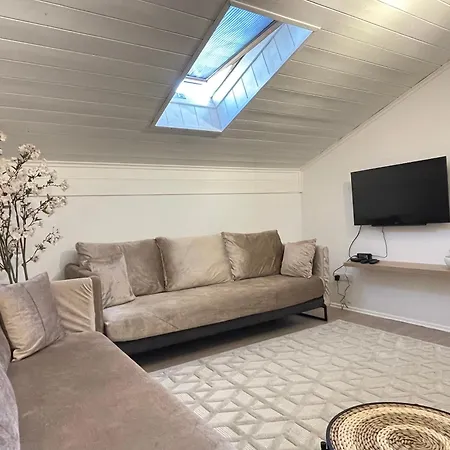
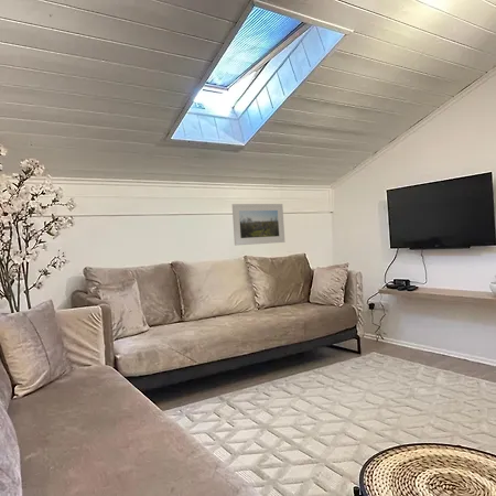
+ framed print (259, 224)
